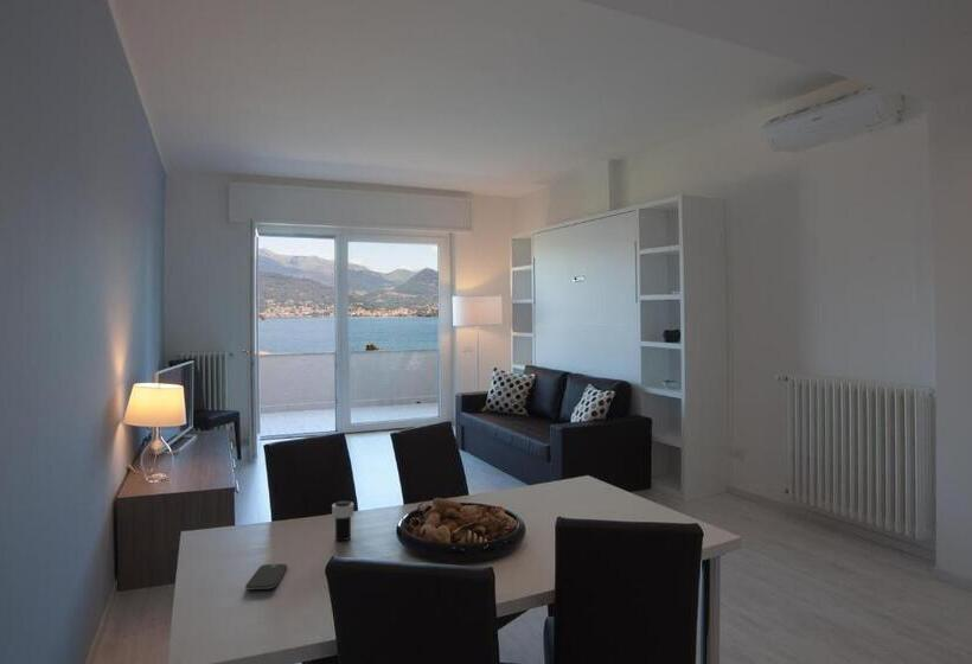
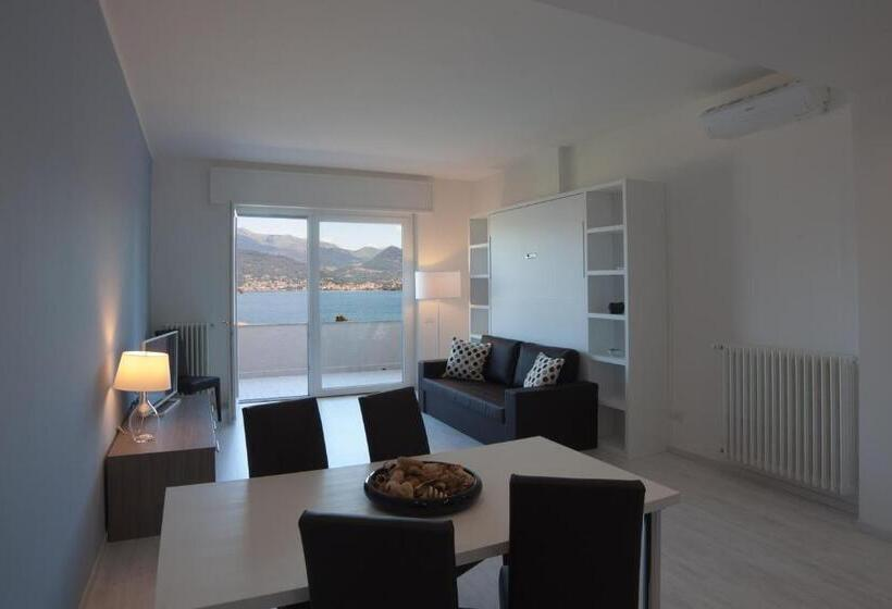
- smartphone (267, 576)
- cup (343, 521)
